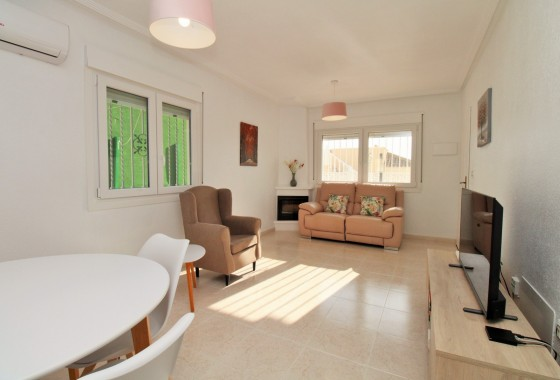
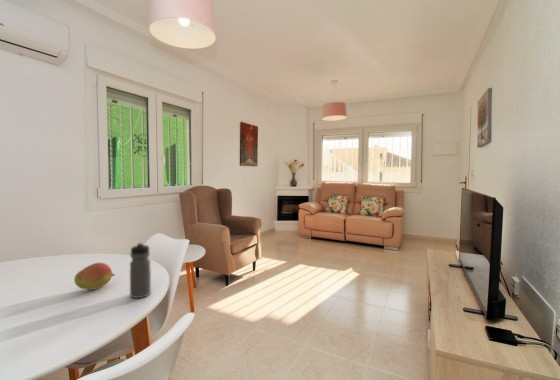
+ water bottle (140, 268)
+ fruit (95, 276)
